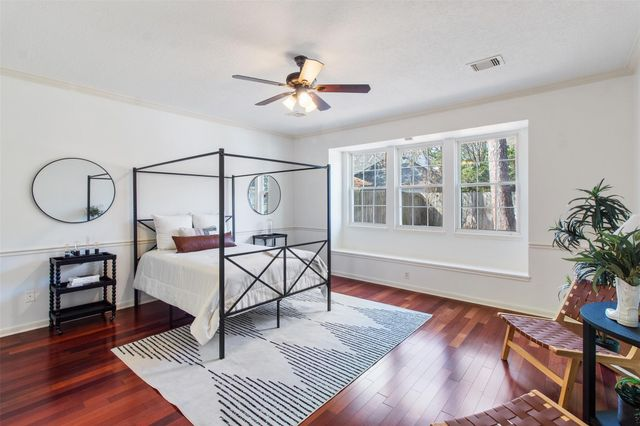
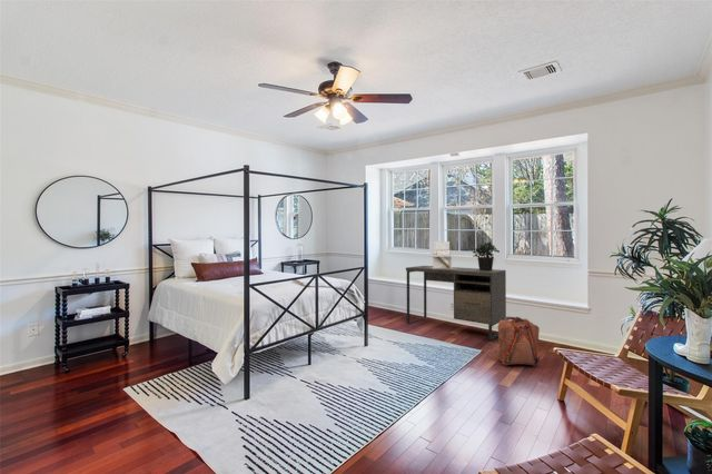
+ potted plant (486, 255)
+ letter holder (442, 254)
+ desk (454, 298)
+ backpack (518, 340)
